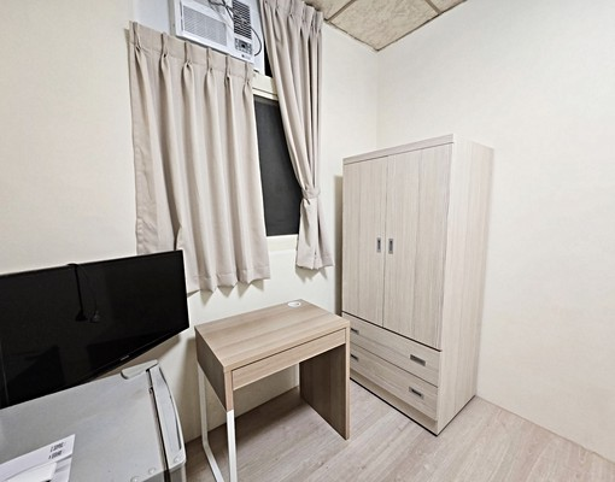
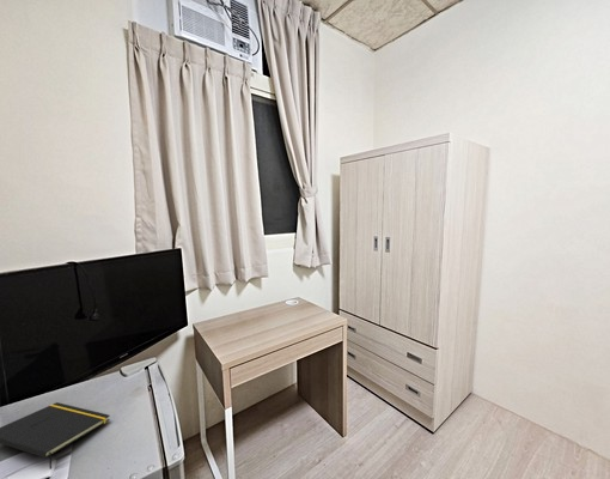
+ notepad (51, 426)
